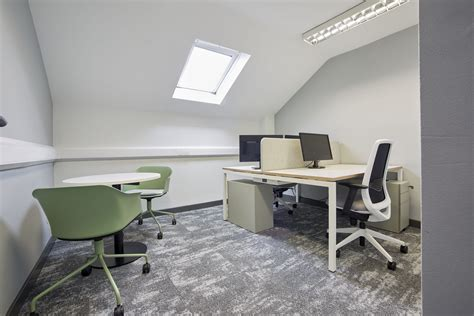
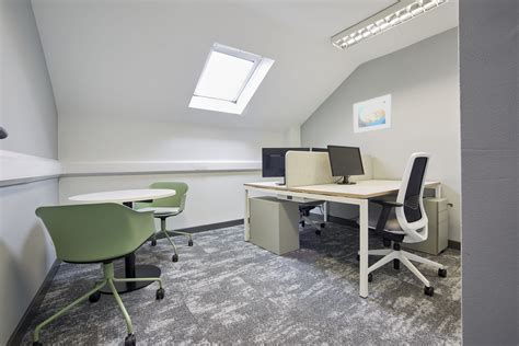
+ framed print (371, 115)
